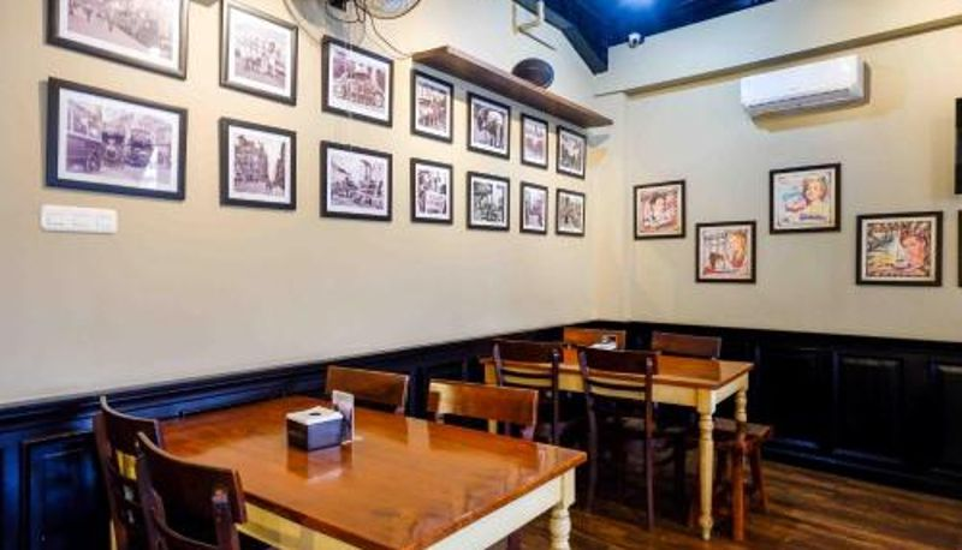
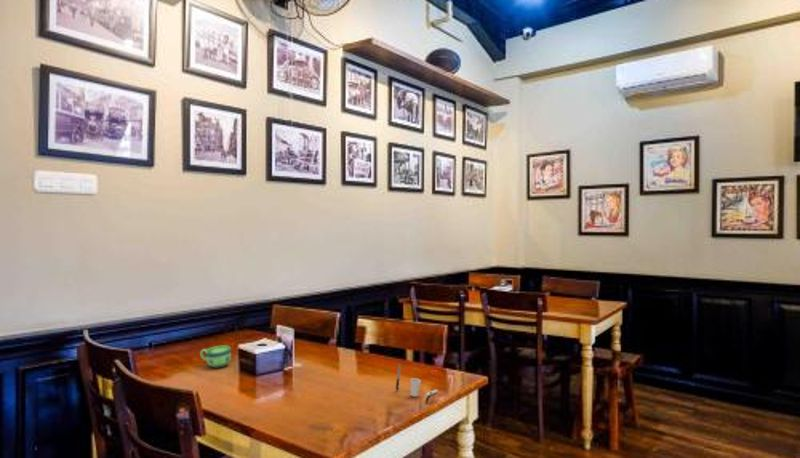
+ cup (413, 382)
+ cup (214, 357)
